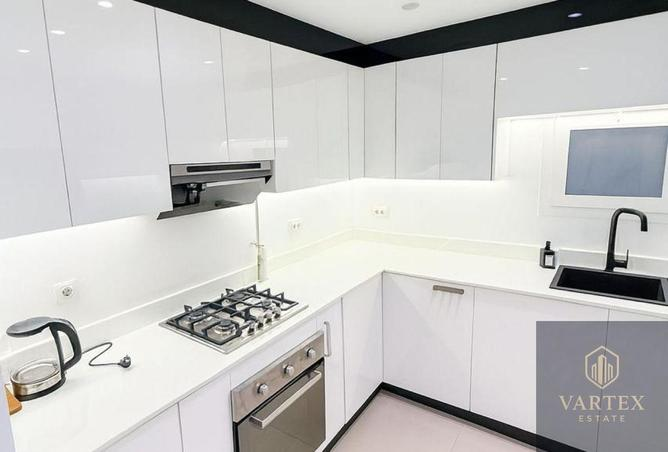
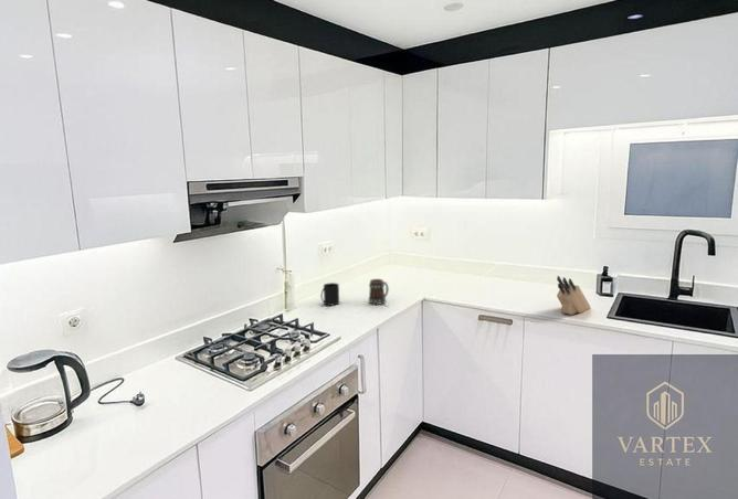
+ mug (379, 291)
+ knife block (572, 293)
+ mug (329, 294)
